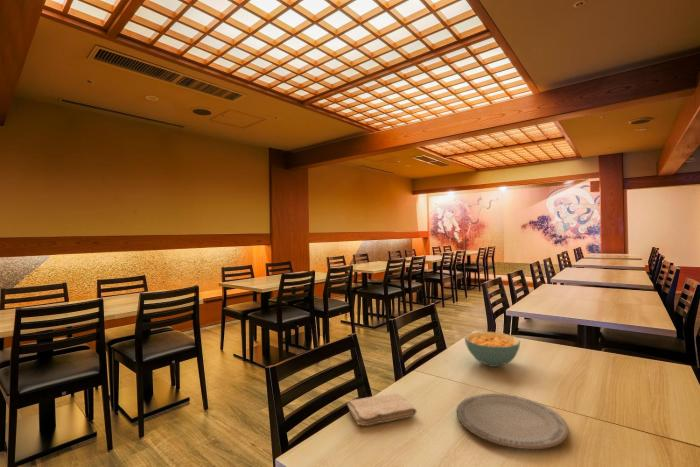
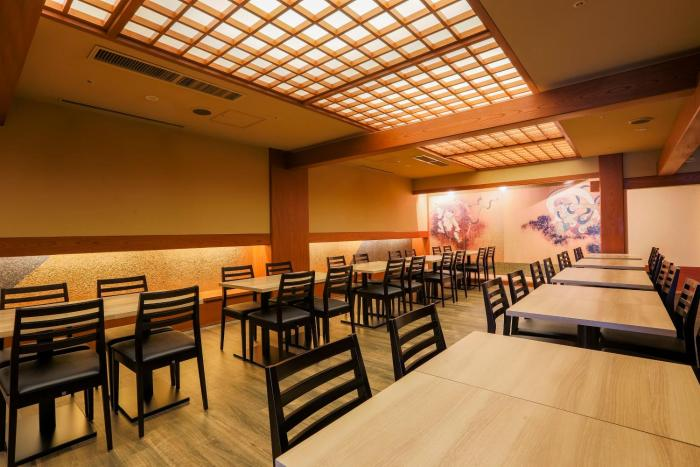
- cereal bowl (492, 351)
- plate (509, 419)
- washcloth (380, 407)
